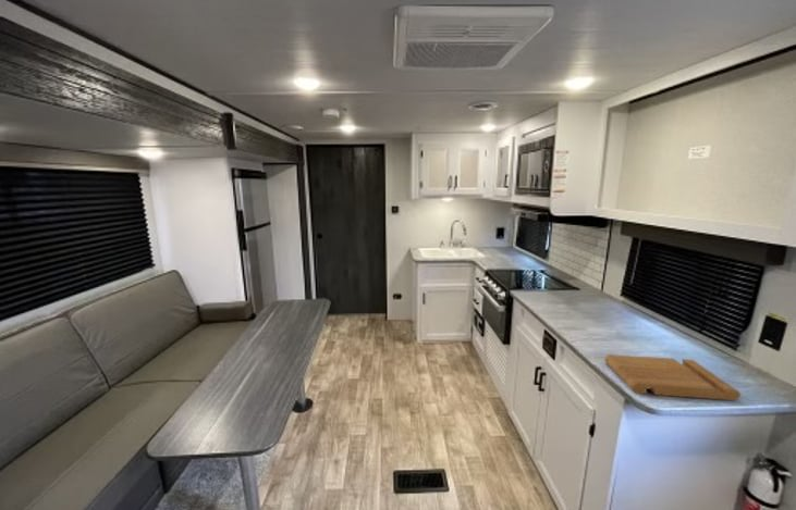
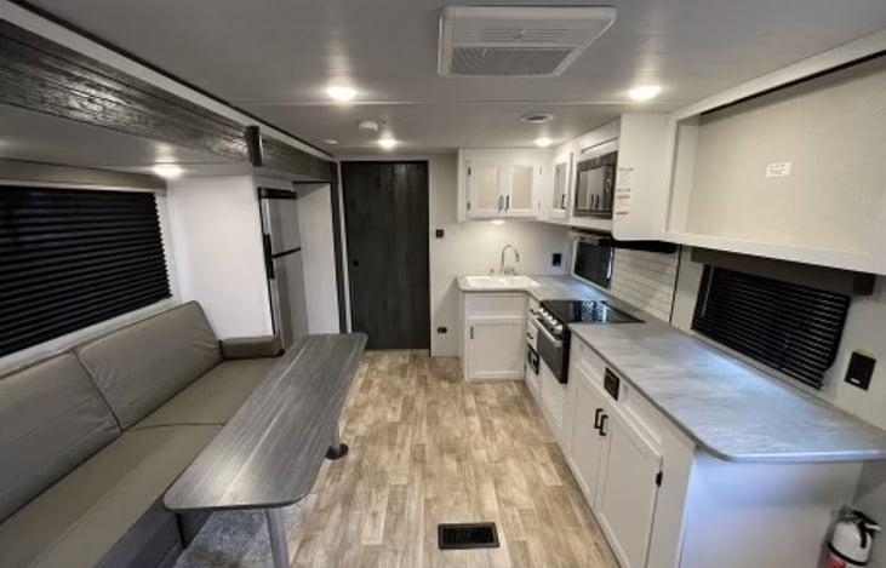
- cutting board (665, 375)
